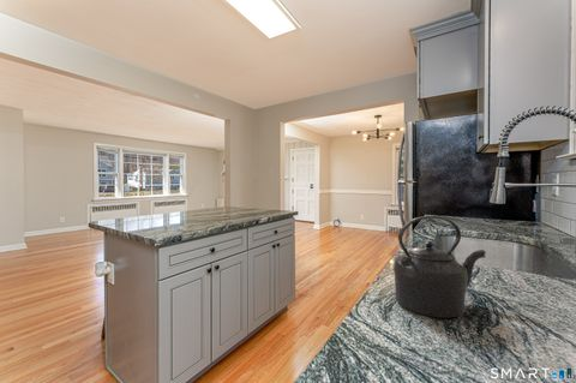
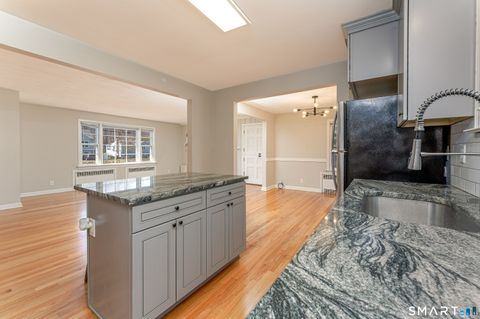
- kettle (443, 258)
